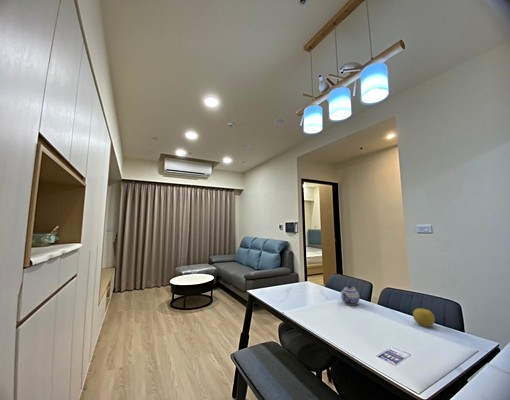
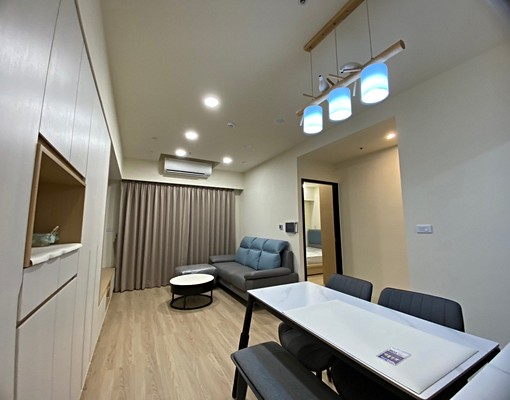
- teapot (349, 294)
- fruit (423, 316)
